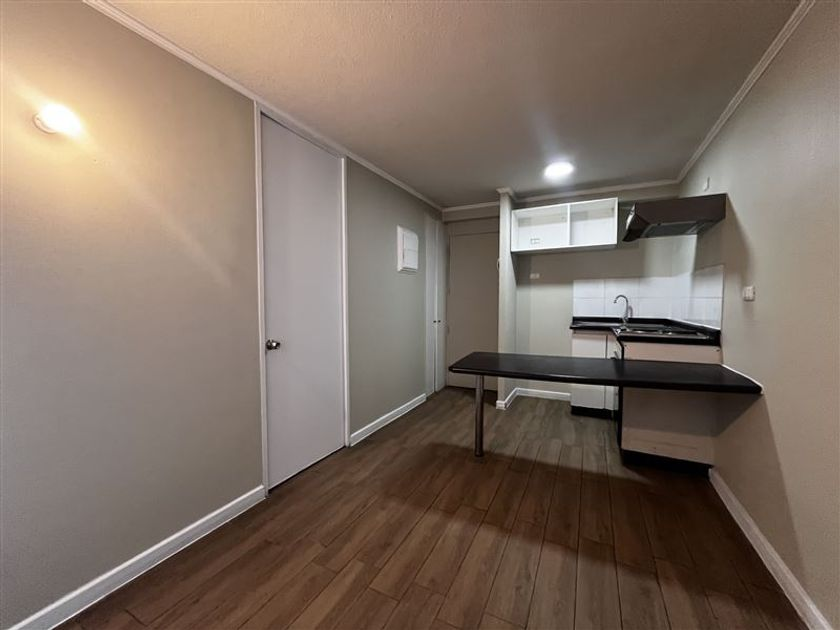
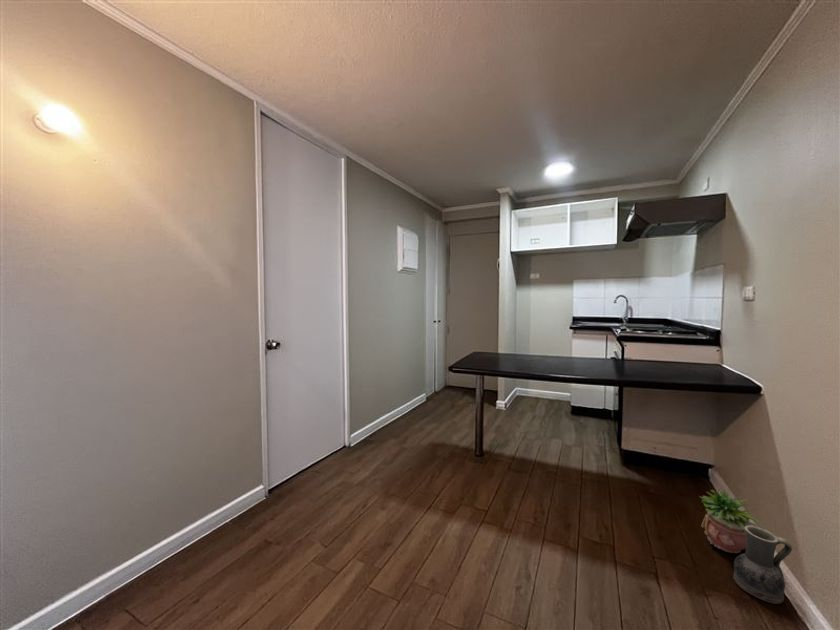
+ potted plant (729, 519)
+ vase (763, 562)
